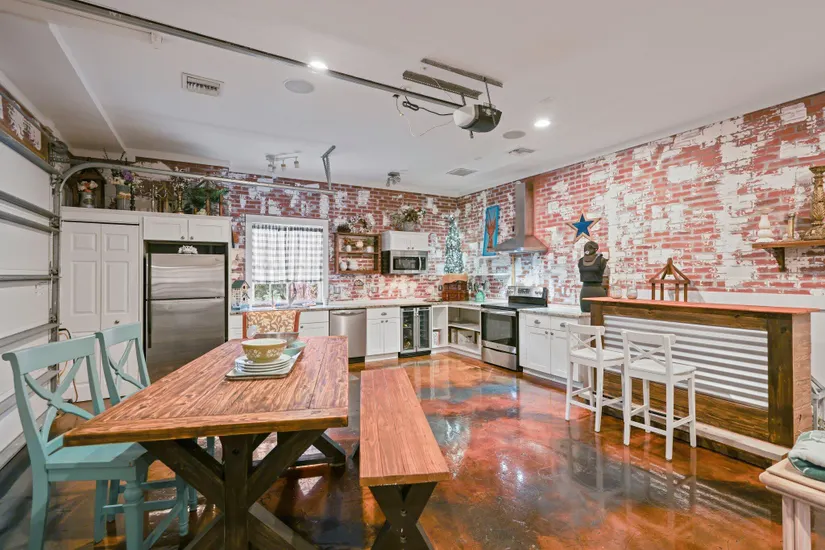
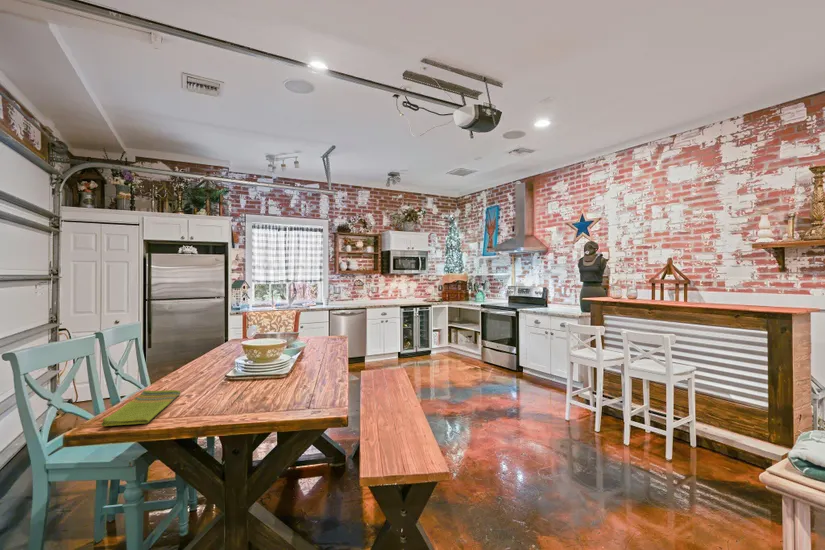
+ dish towel (145, 405)
